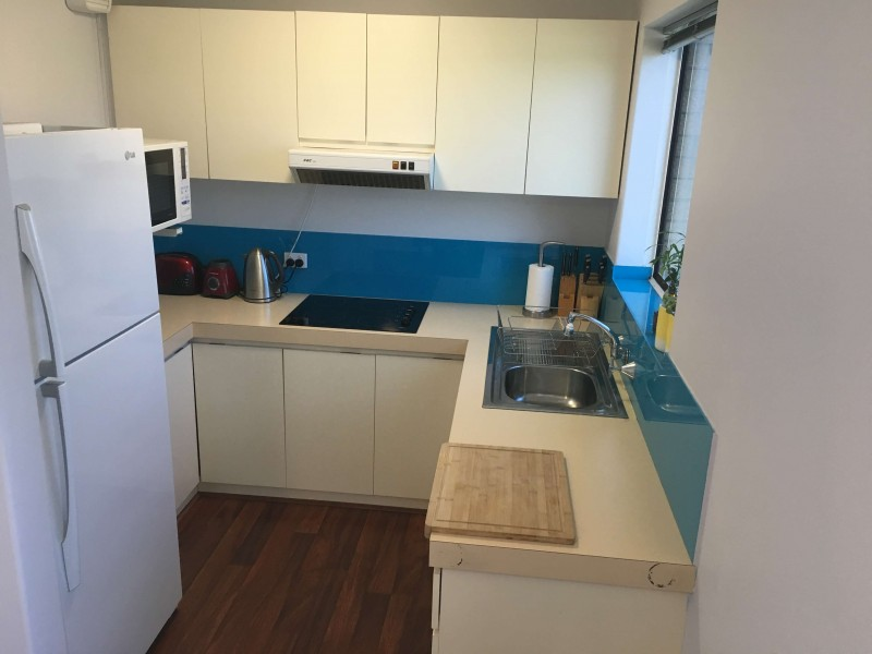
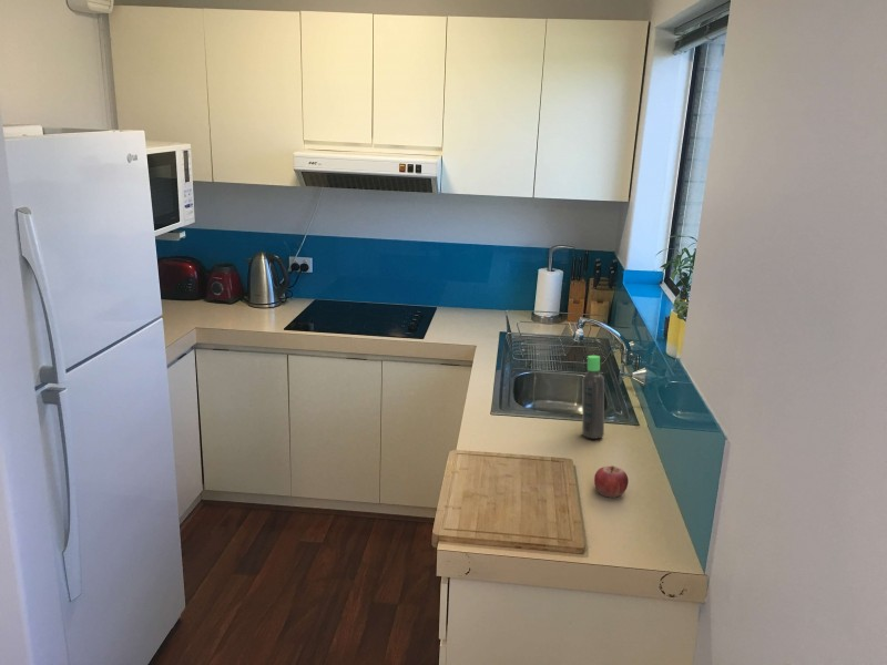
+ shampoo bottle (594, 397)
+ fruit (611, 478)
